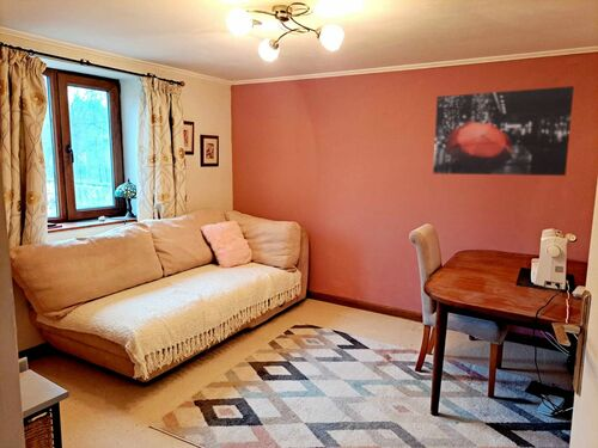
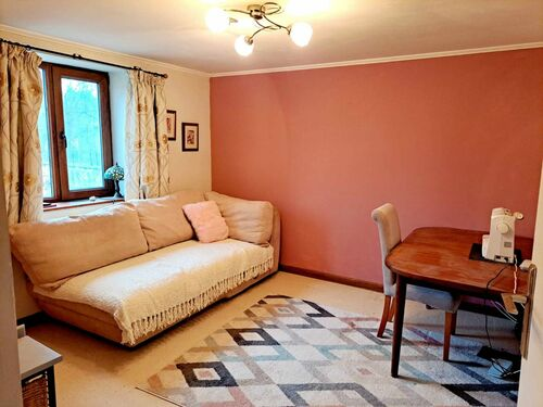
- wall art (498, 134)
